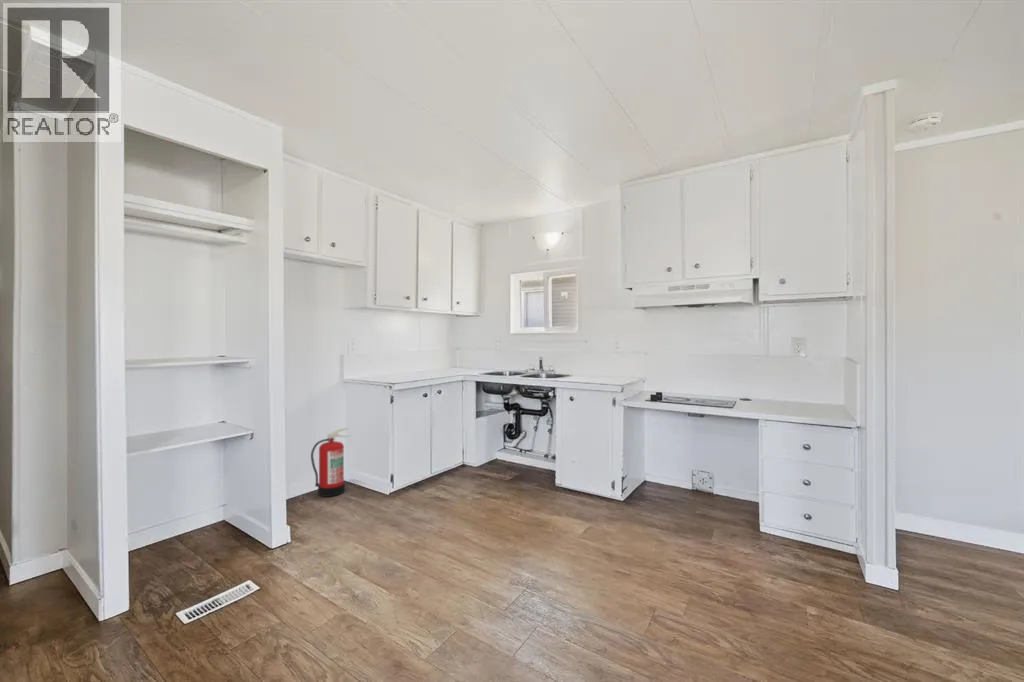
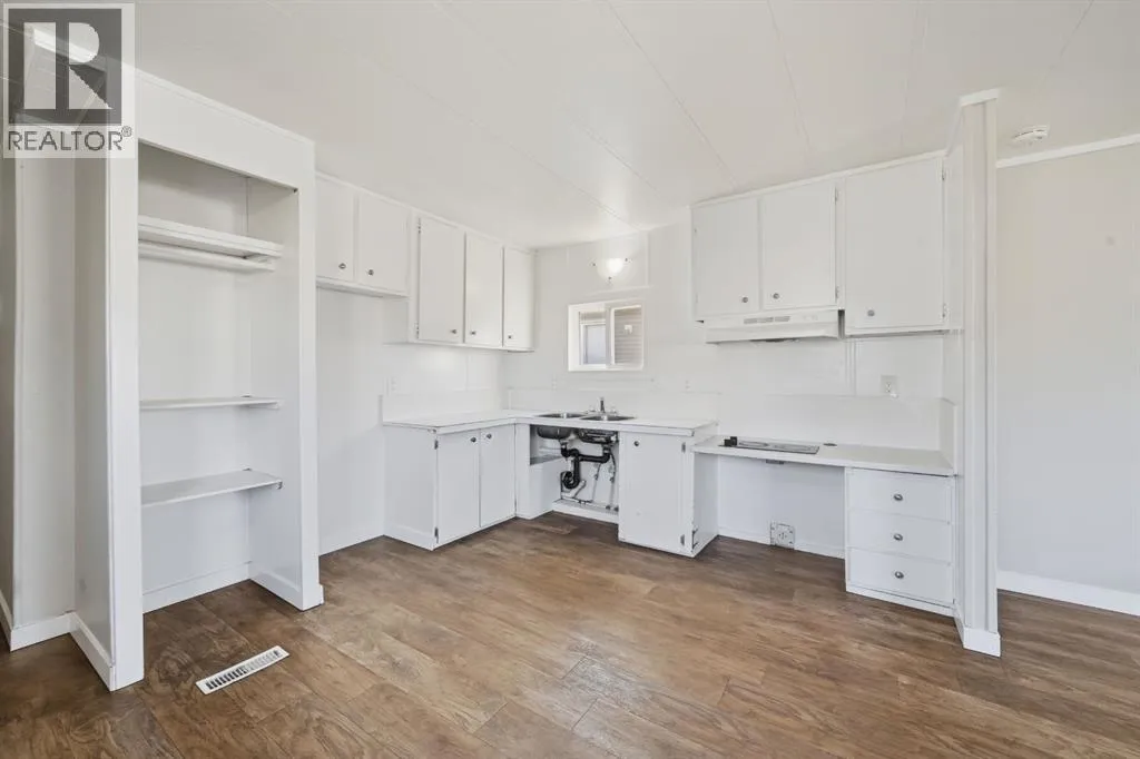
- fire extinguisher (331, 461)
